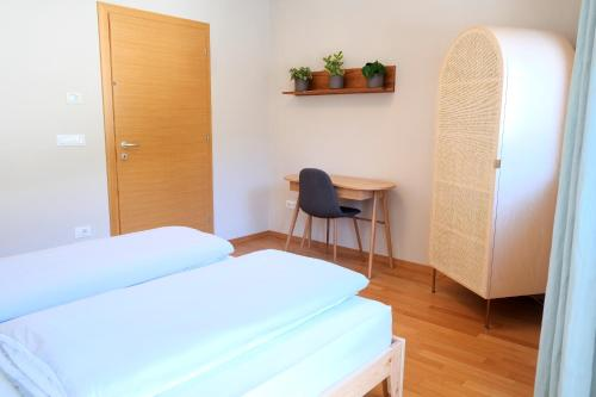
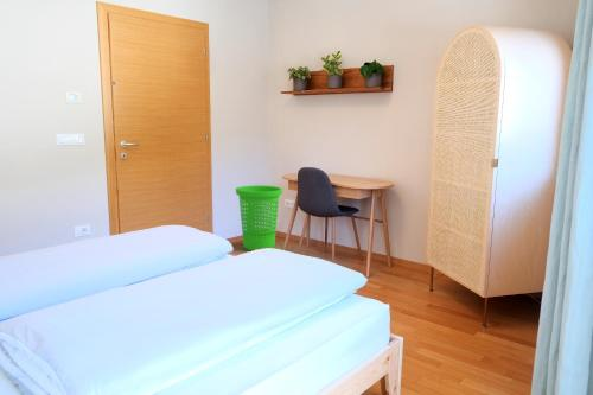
+ laundry basket (259, 217)
